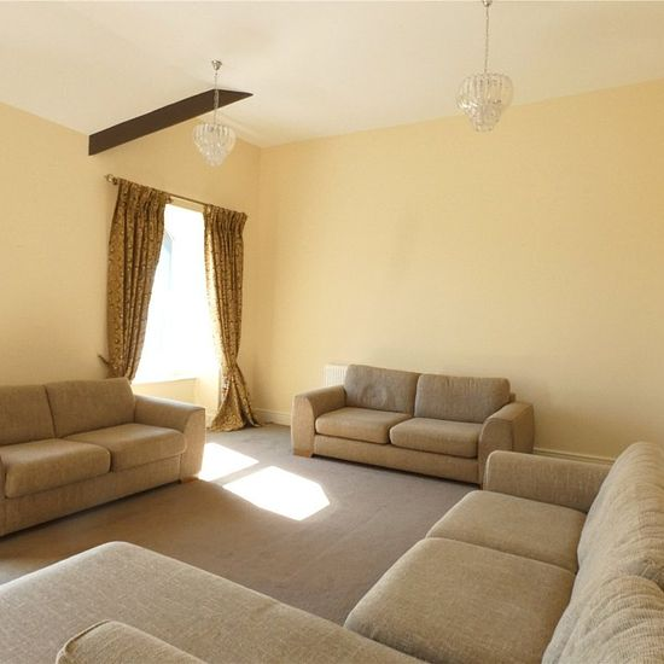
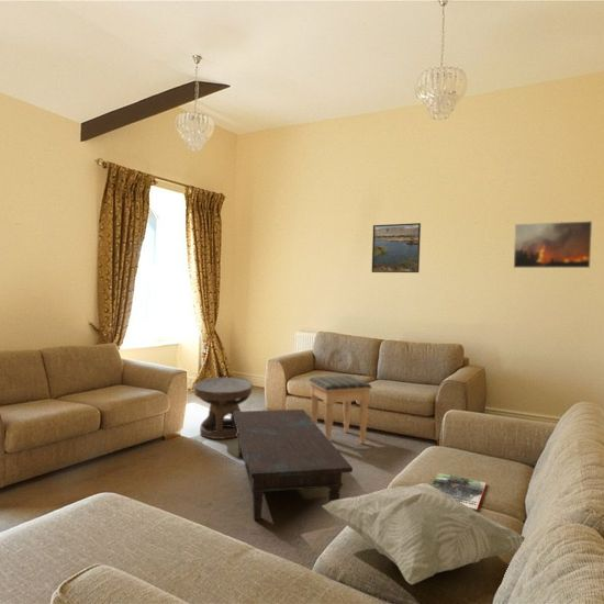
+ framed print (551, 245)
+ decorative pillow (420, 524)
+ coffee table (282, 457)
+ carved stool (223, 406)
+ magazine (456, 490)
+ footstool (344, 409)
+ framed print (395, 248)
